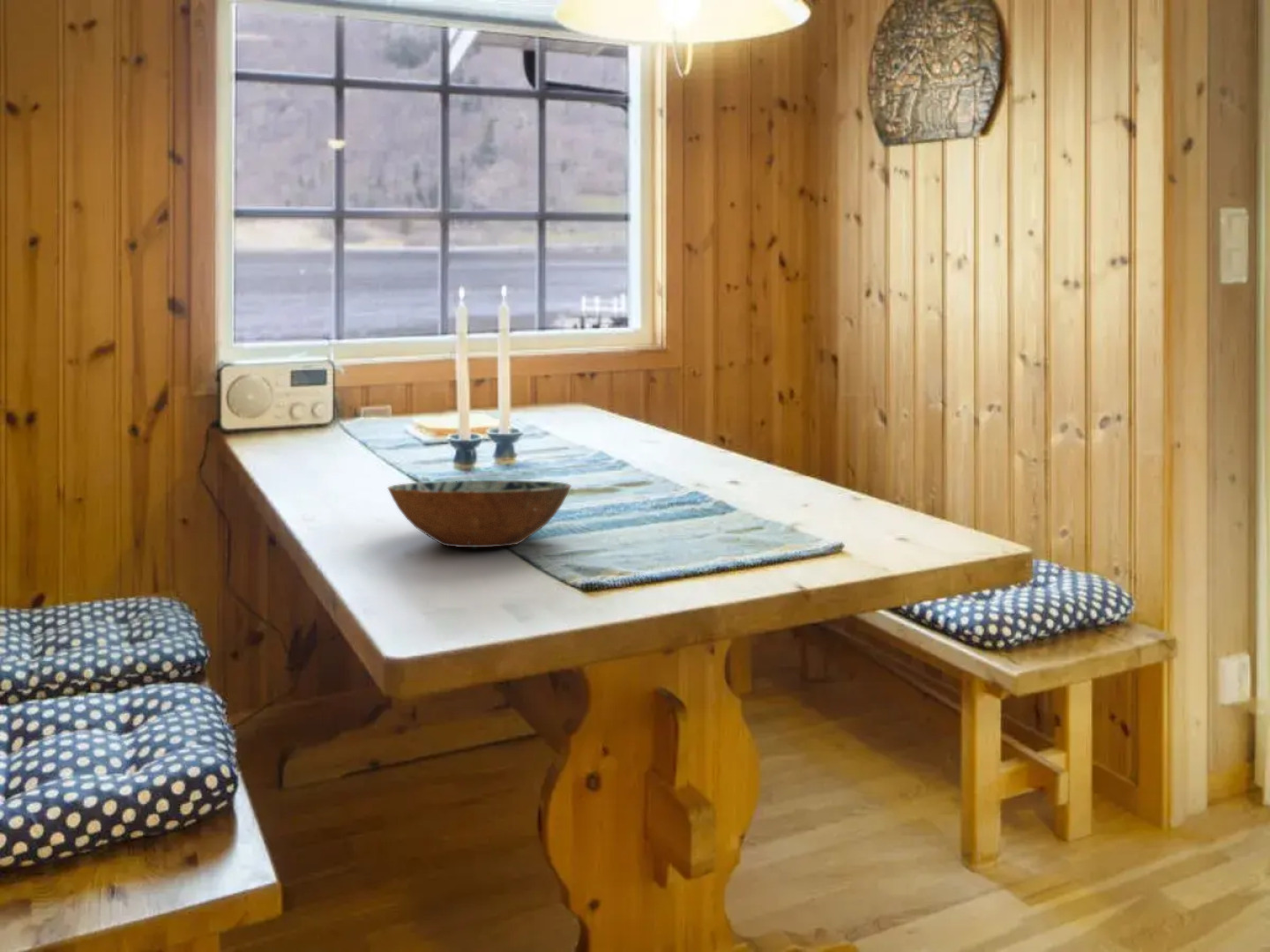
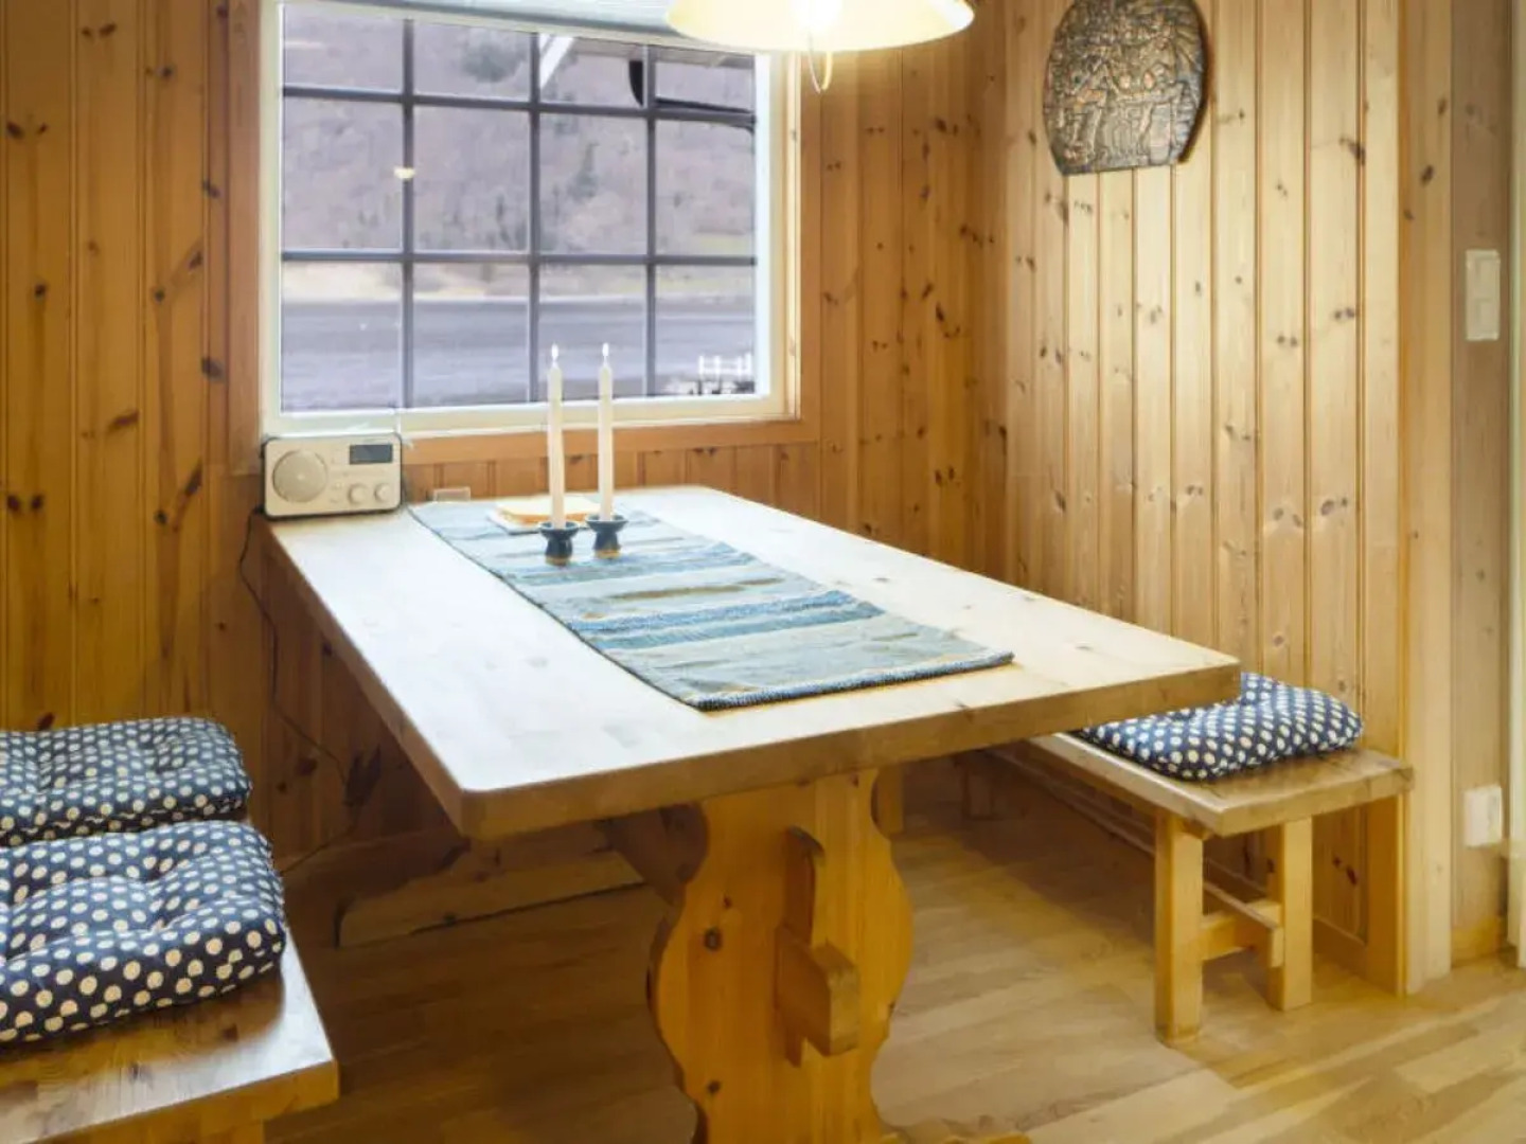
- bowl (481, 514)
